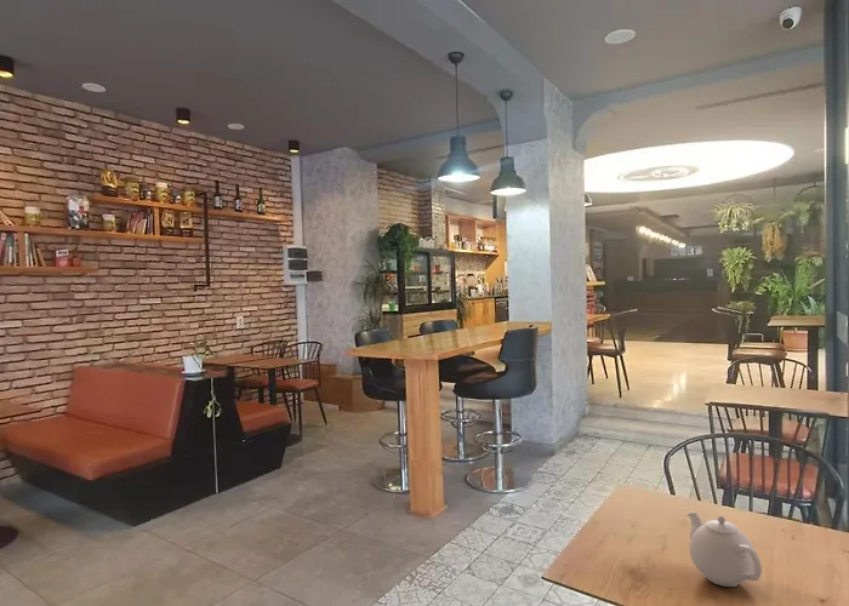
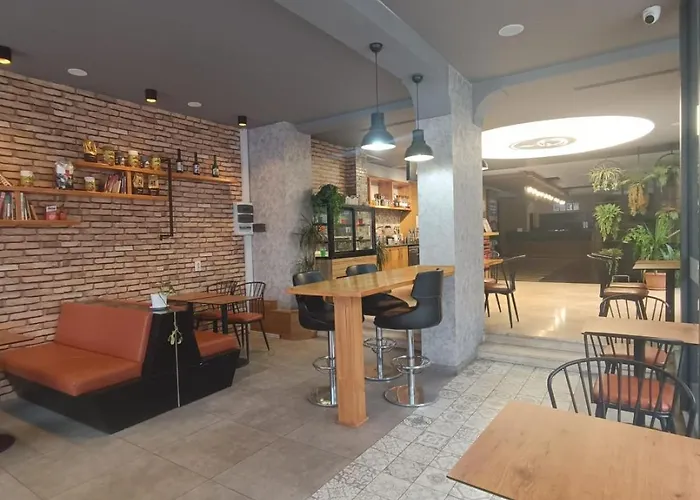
- teapot (722, 547)
